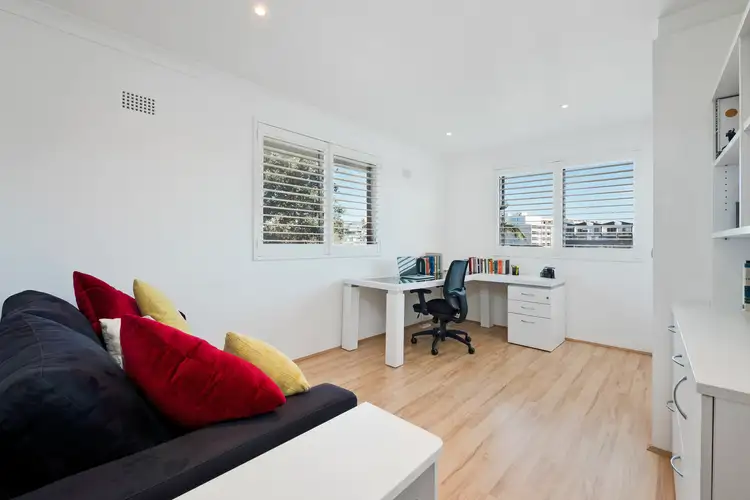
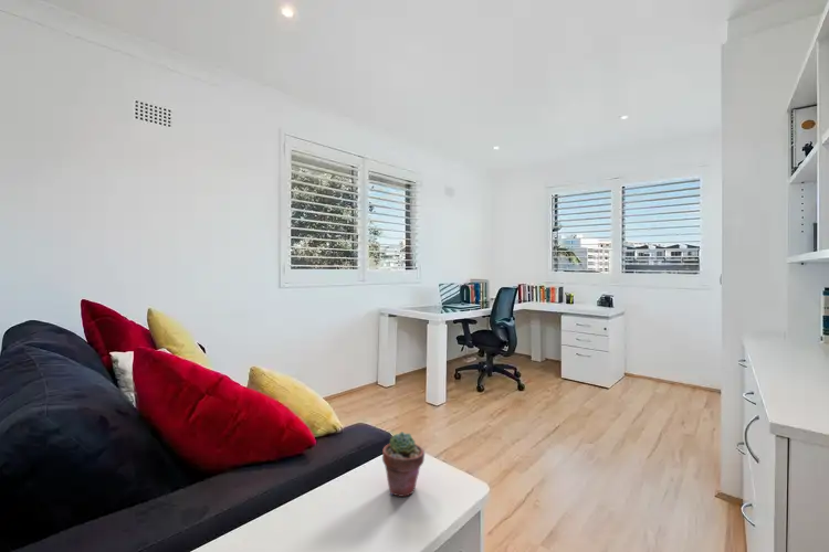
+ potted succulent (402, 460)
